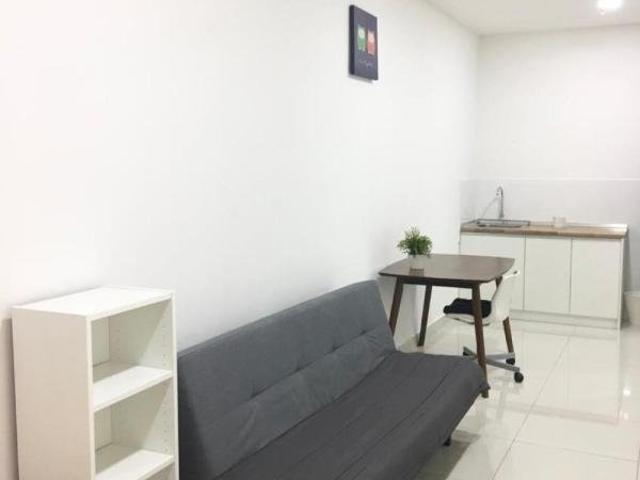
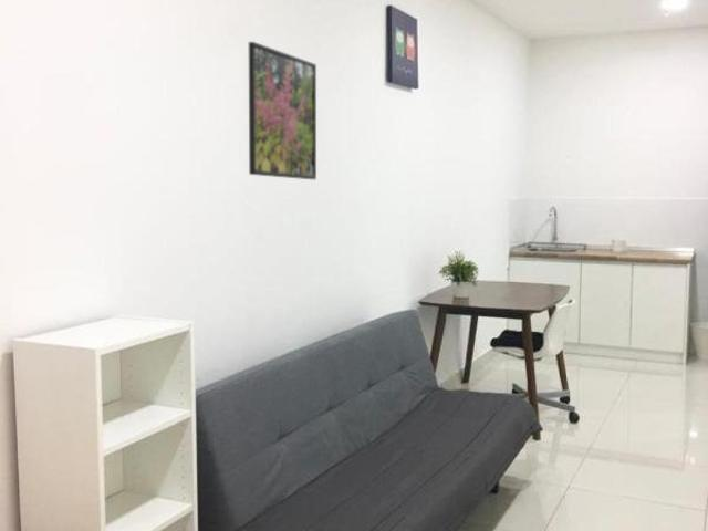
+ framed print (284, 115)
